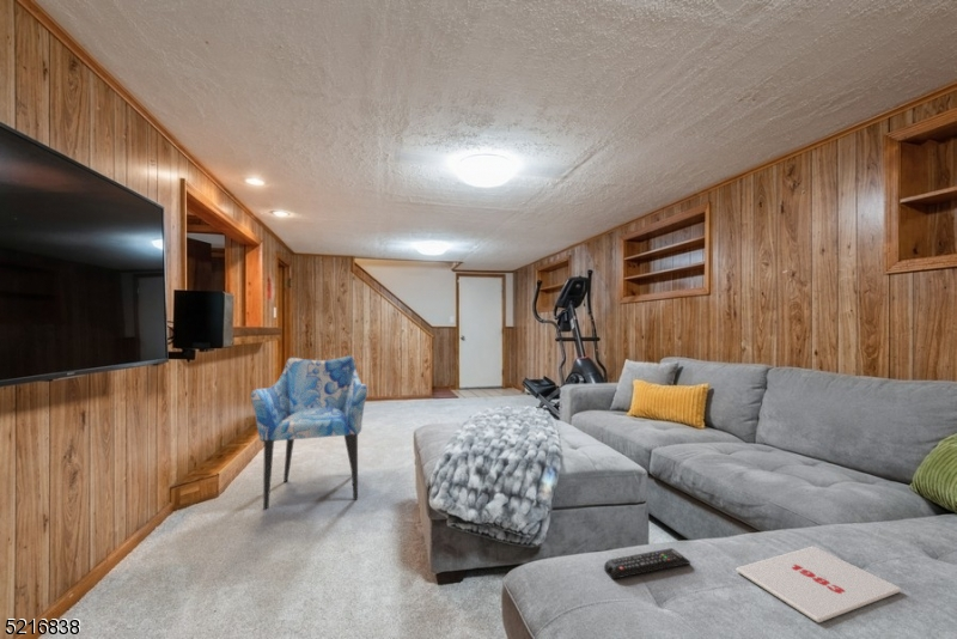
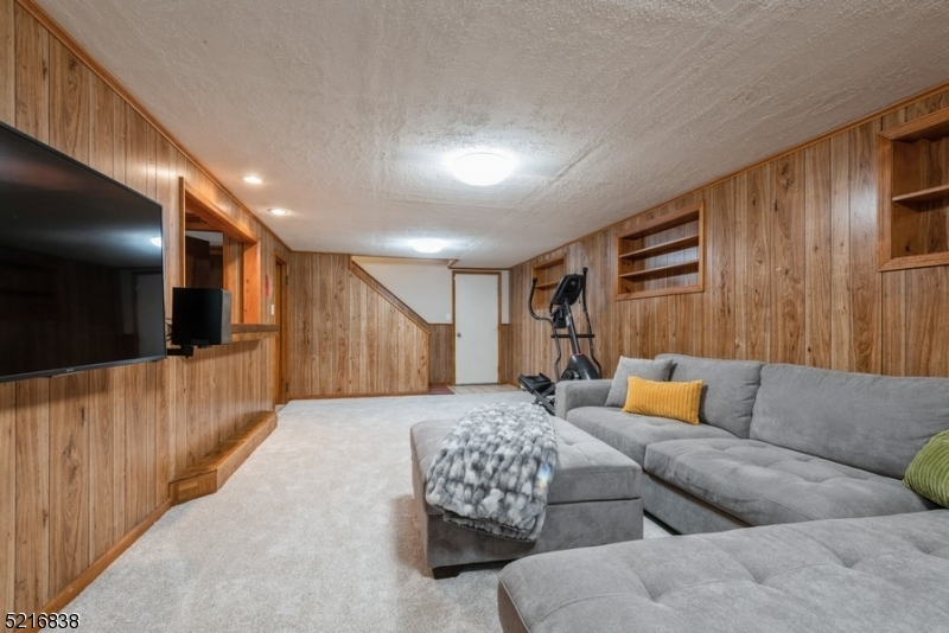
- armchair (317, 422)
- remote control (647, 562)
- magazine (815, 579)
